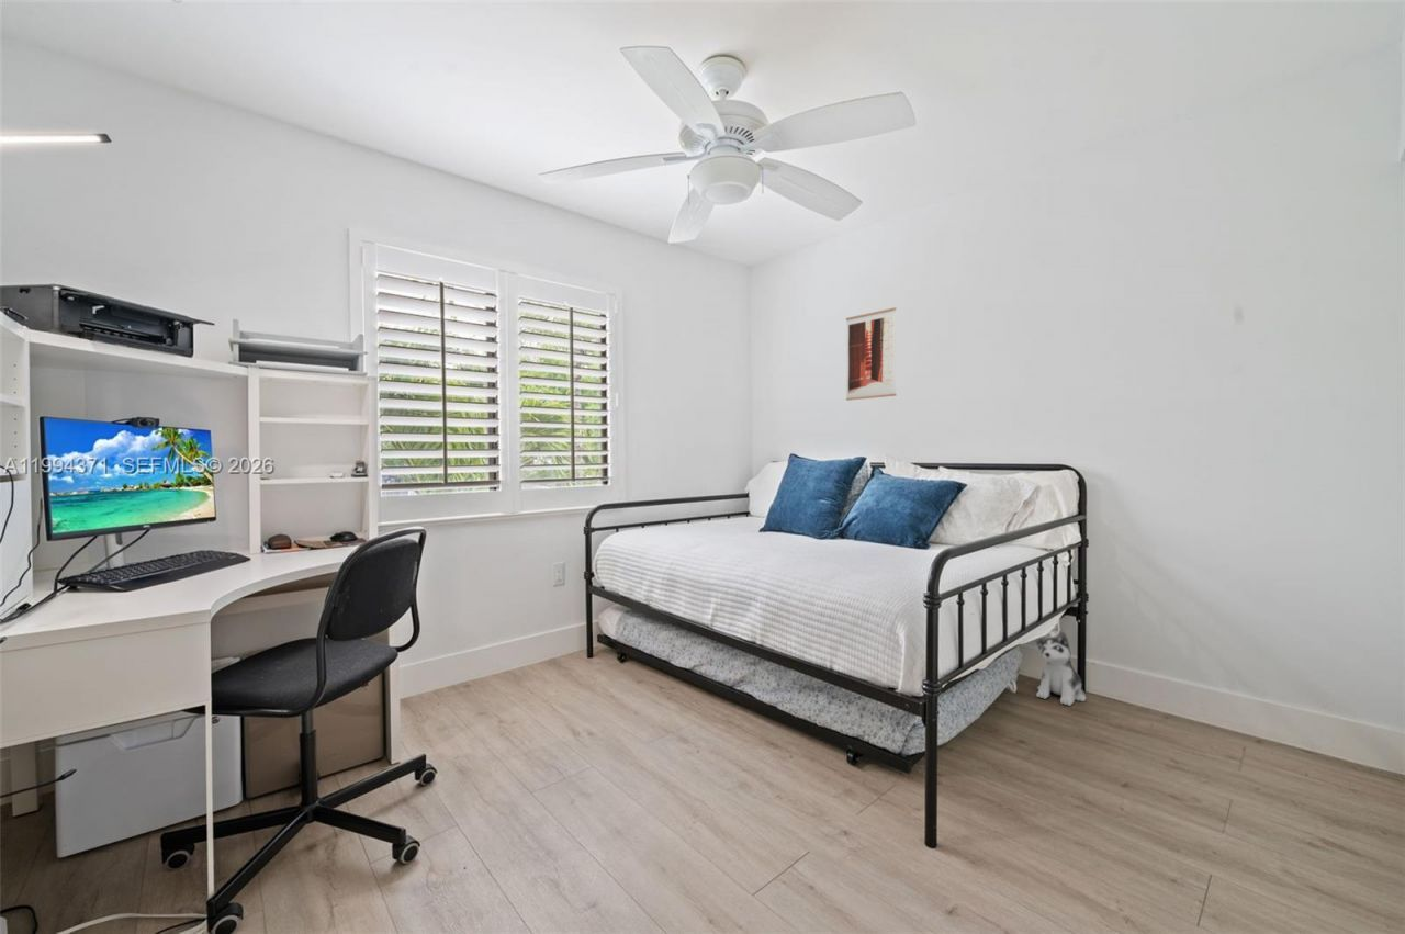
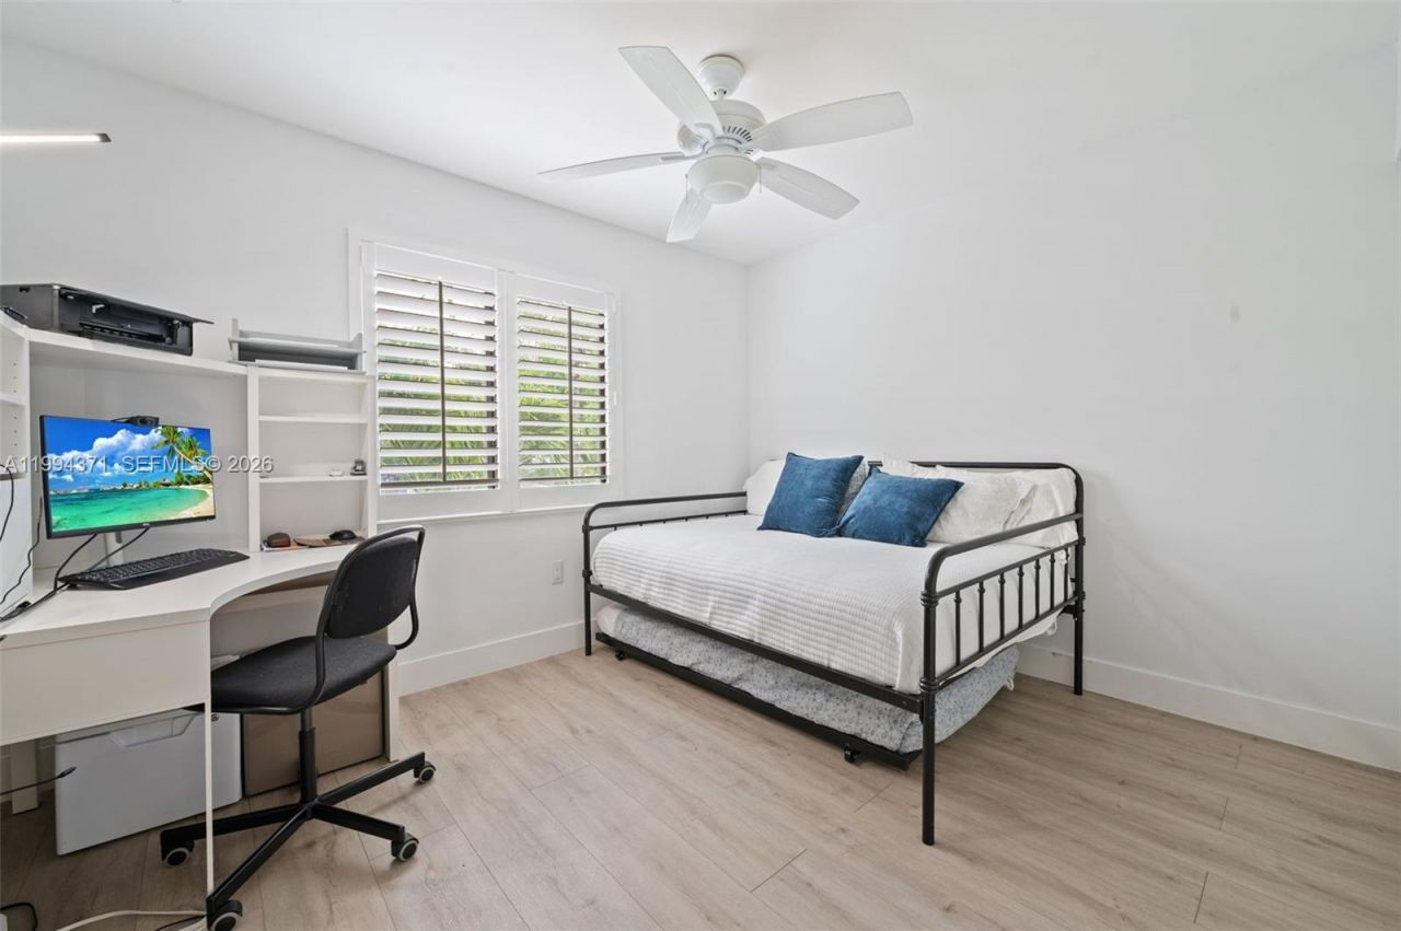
- plush toy (1061, 661)
- wall art (869, 356)
